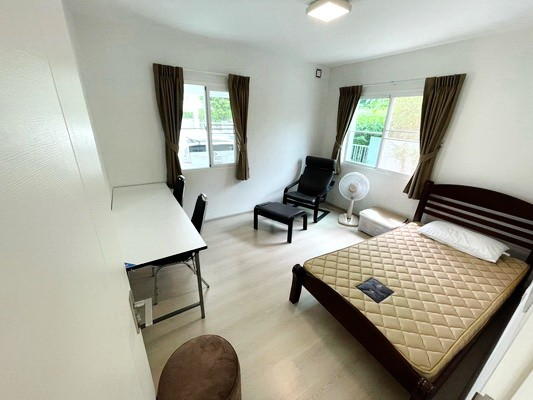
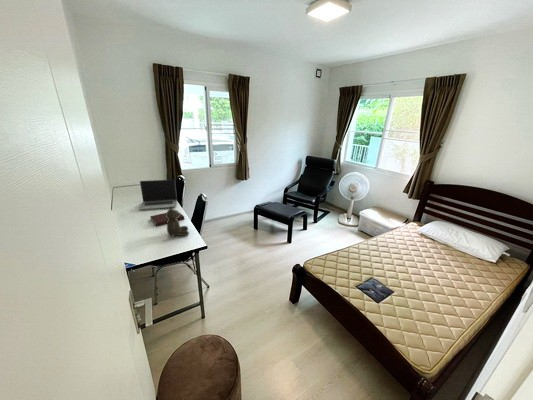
+ laptop computer (158, 194)
+ notebook (167, 218)
+ teddy bear (176, 220)
